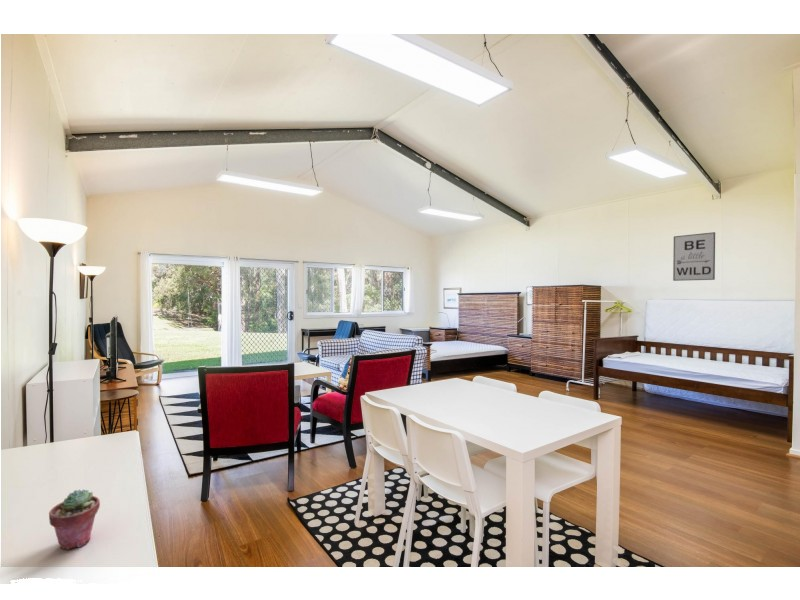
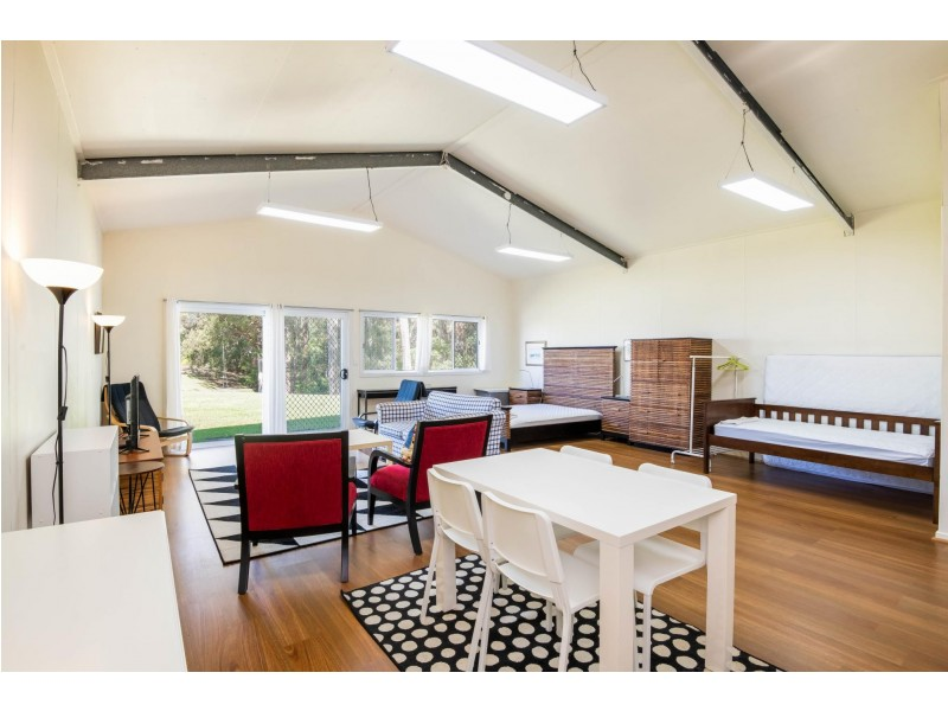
- wall art (693, 257)
- potted succulent (75, 516)
